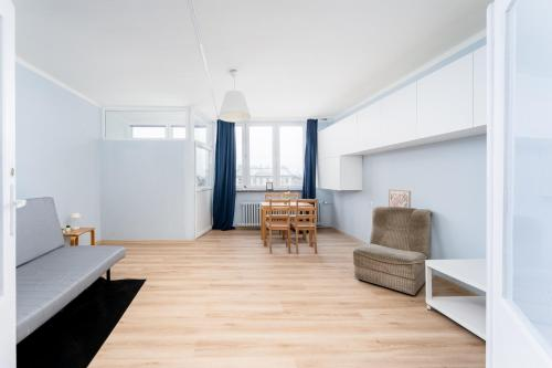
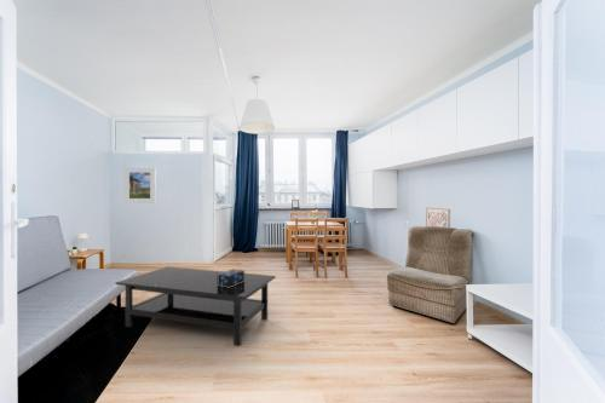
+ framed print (139, 185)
+ coffee table (198, 300)
+ decorative box (231, 277)
